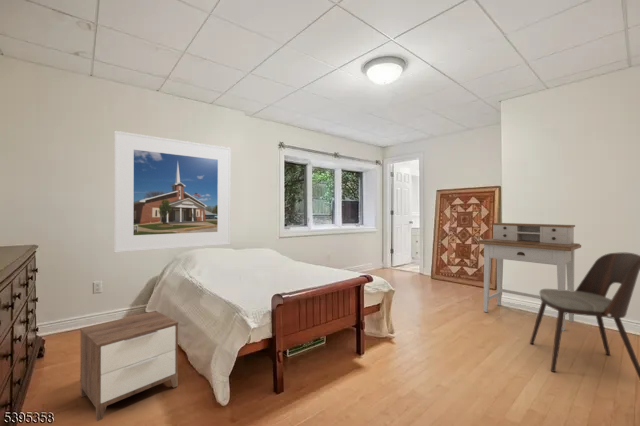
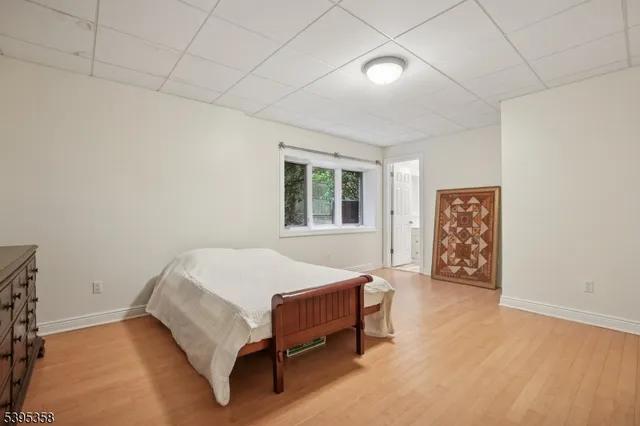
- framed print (179, 194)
- nightstand (130, 358)
- dining chair (585, 306)
- desk (526, 261)
